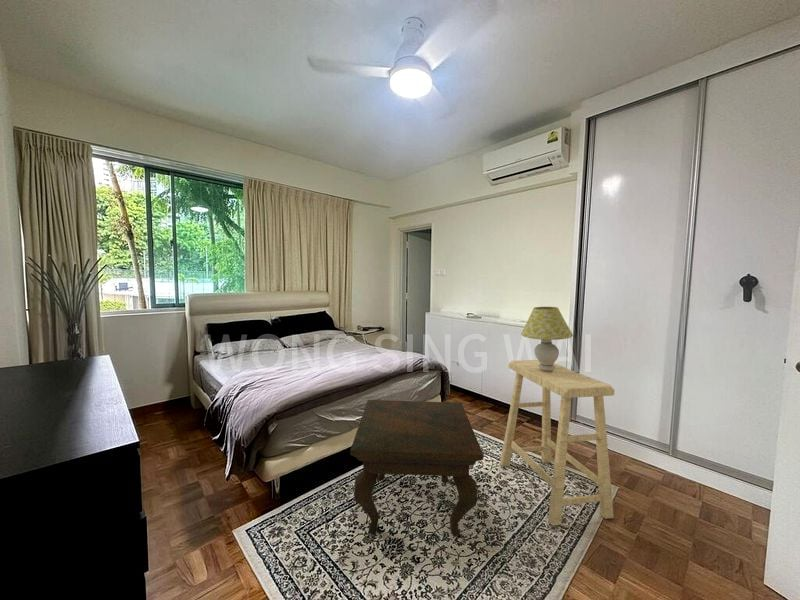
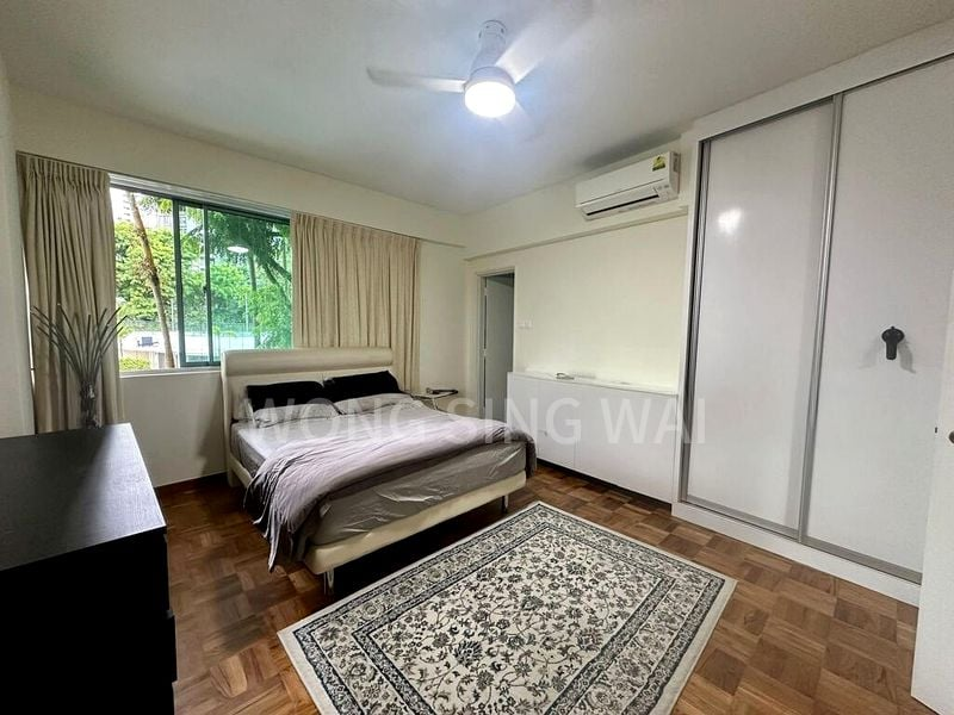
- stool (550, 430)
- table lamp (548, 338)
- side table (414, 462)
